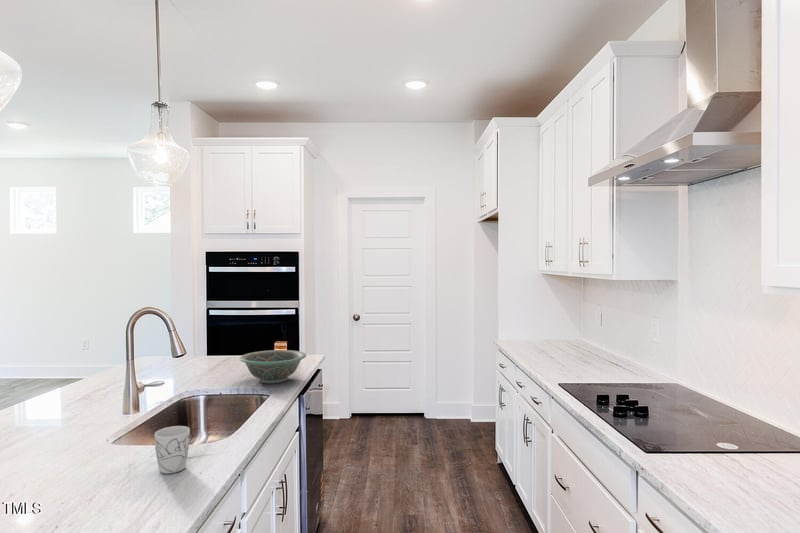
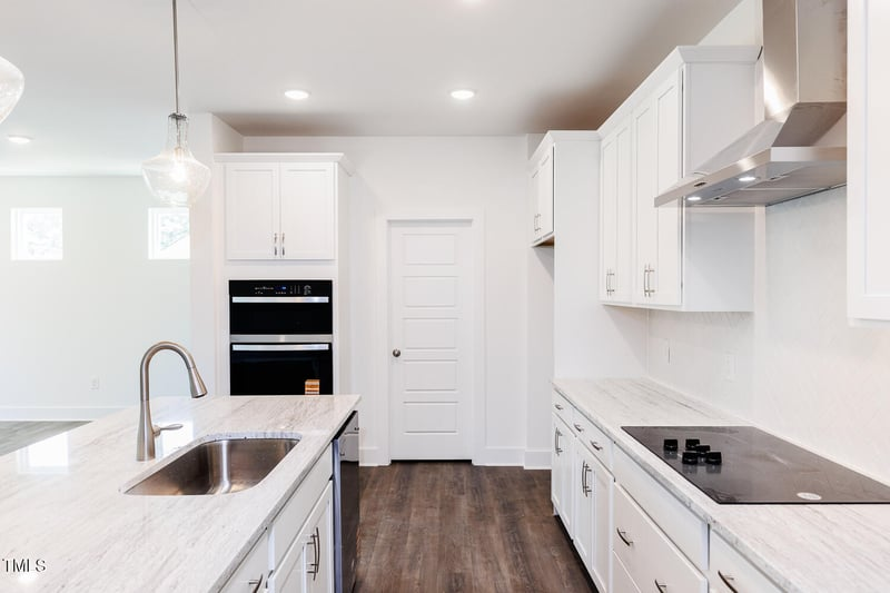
- decorative bowl (273, 367)
- mug (171, 448)
